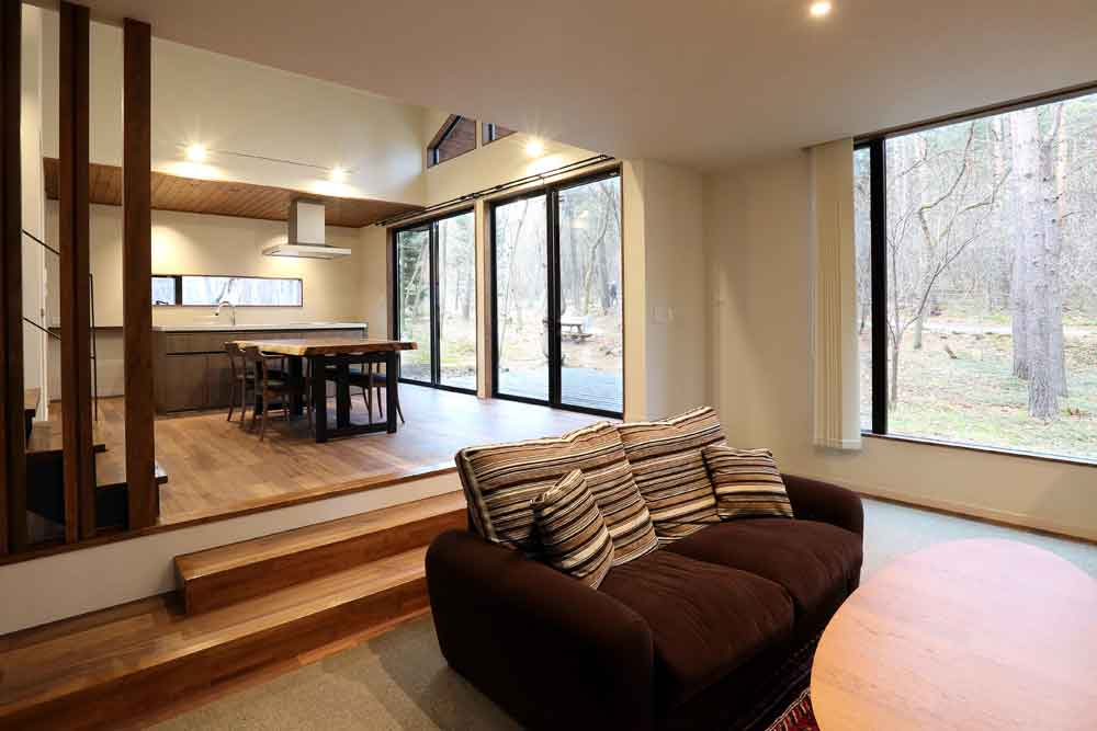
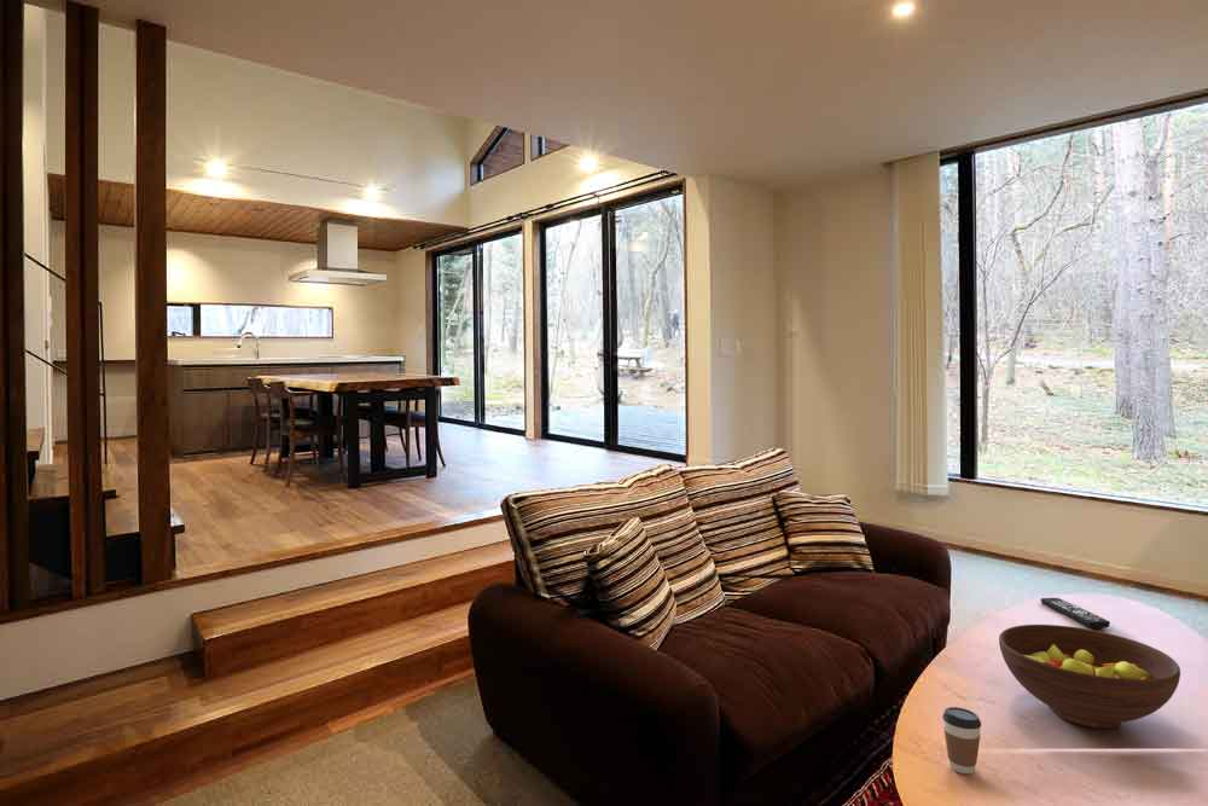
+ remote control (1073, 611)
+ coffee cup (962, 740)
+ fruit bowl (1084, 682)
